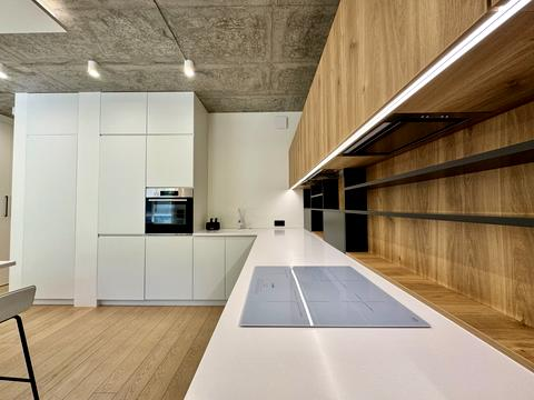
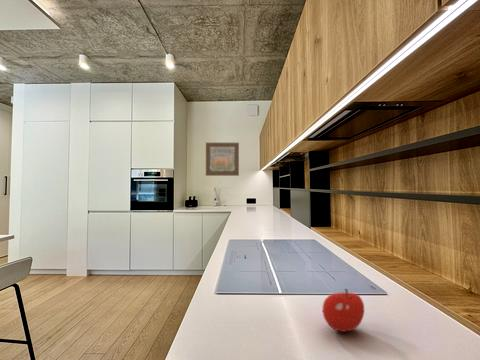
+ wall art (222, 159)
+ fruit (343, 308)
